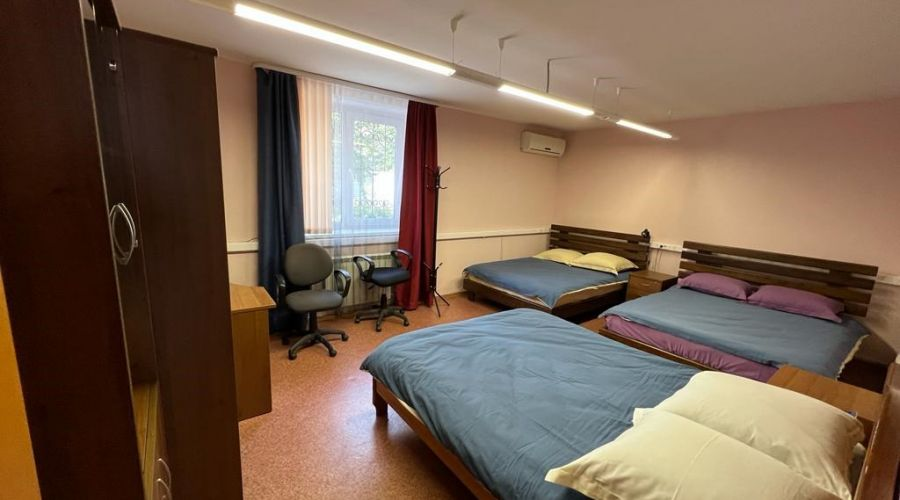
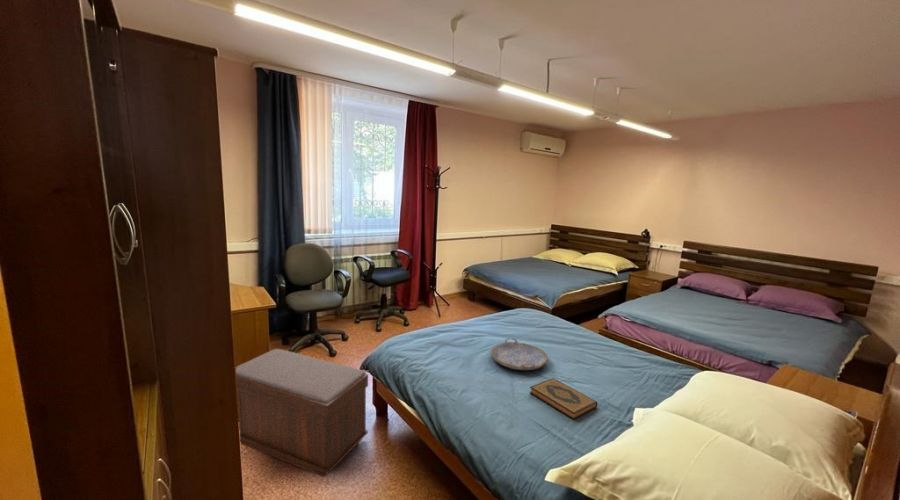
+ serving tray (518, 354)
+ bench (298, 405)
+ hardback book (562, 396)
